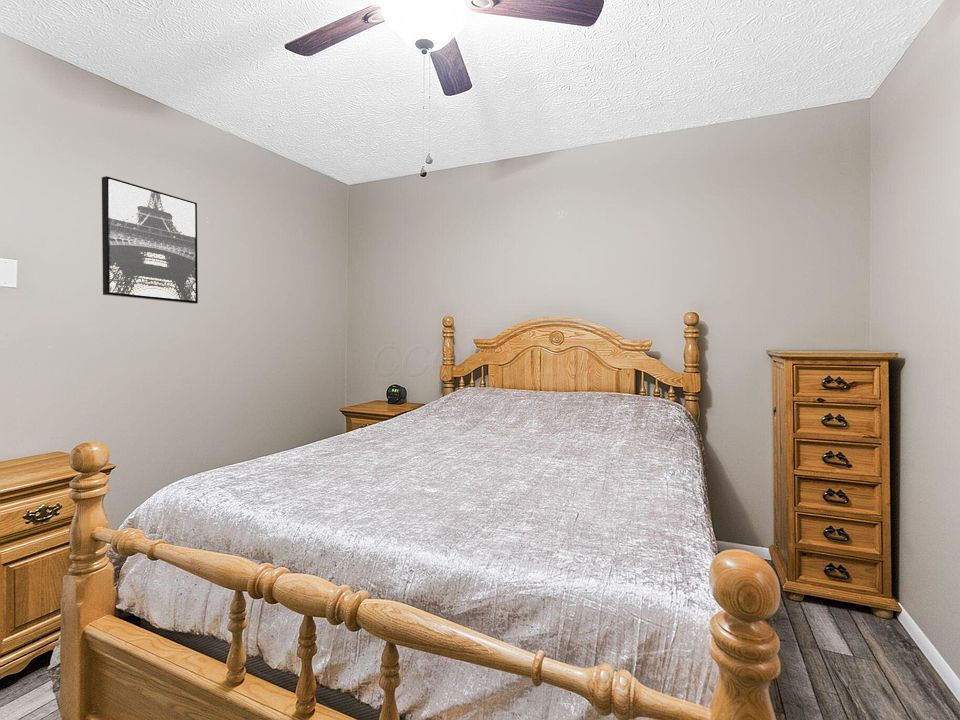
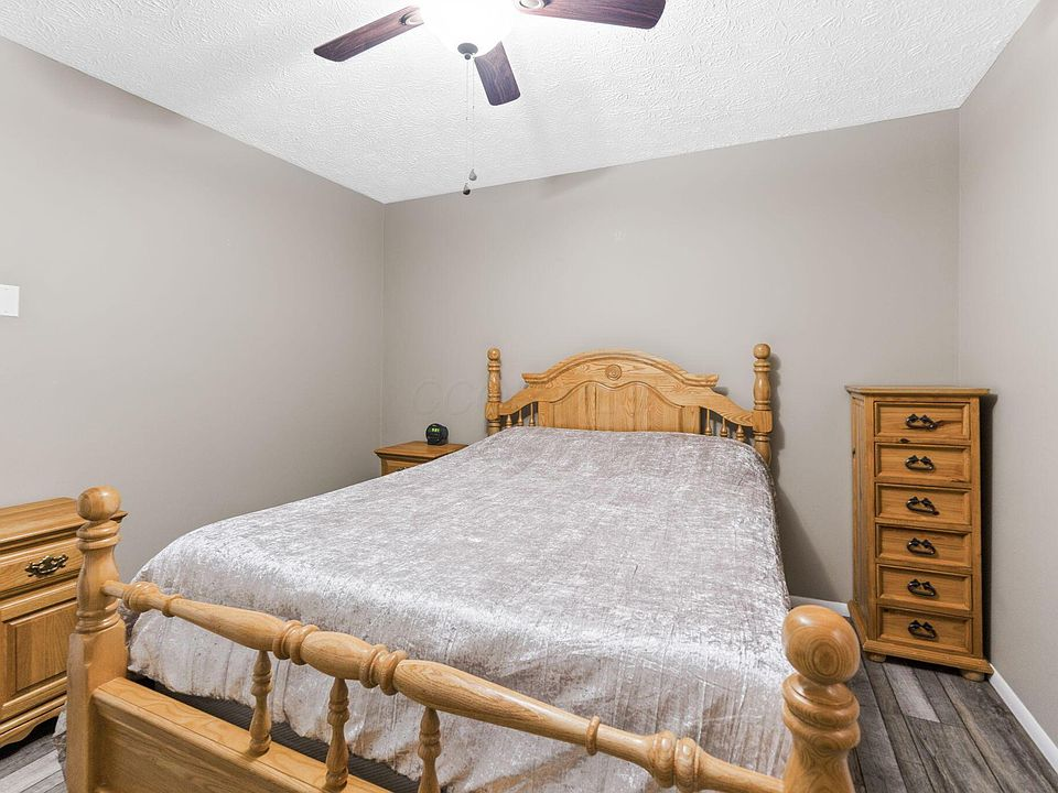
- wall art (153, 245)
